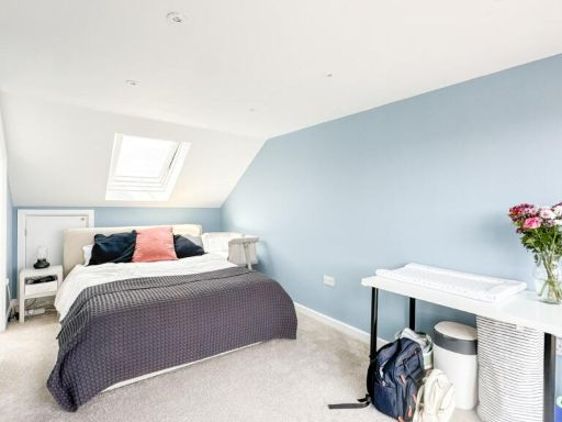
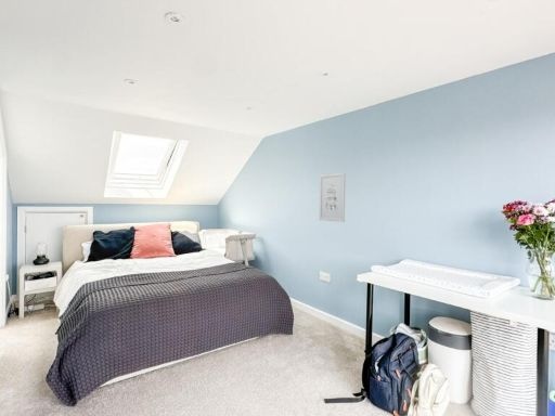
+ wall art (332, 197)
